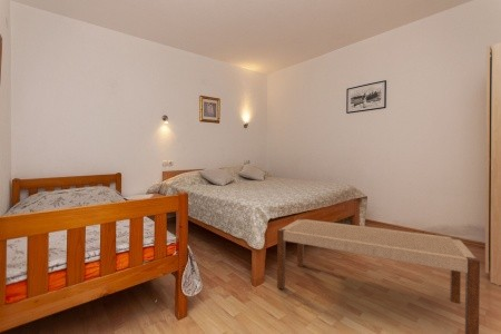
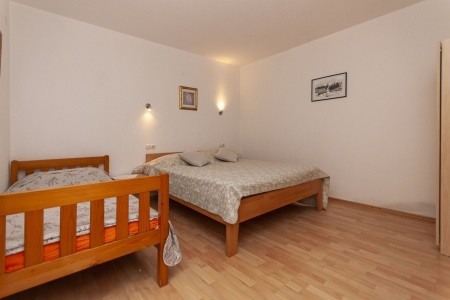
- bench (363, 254)
